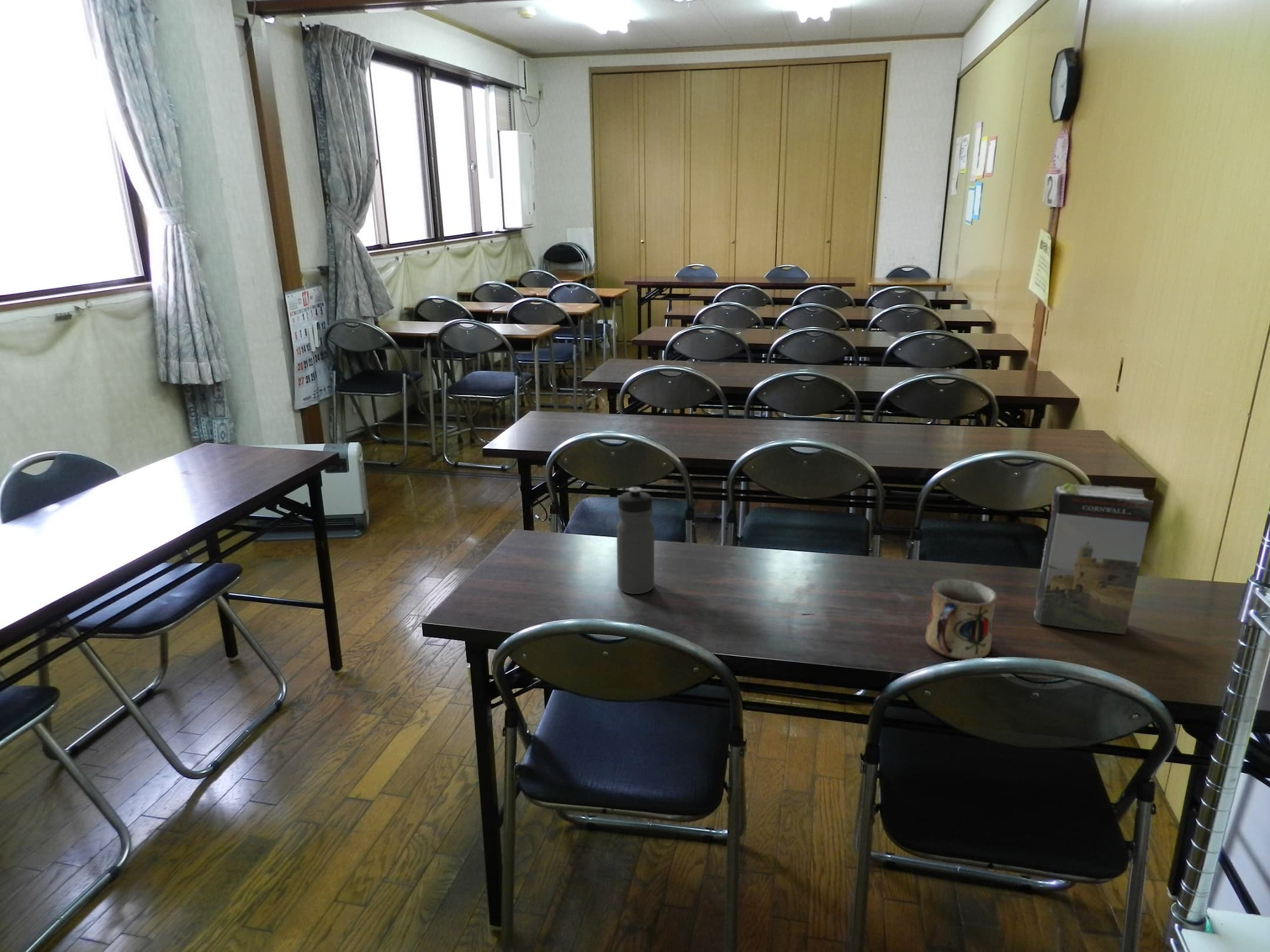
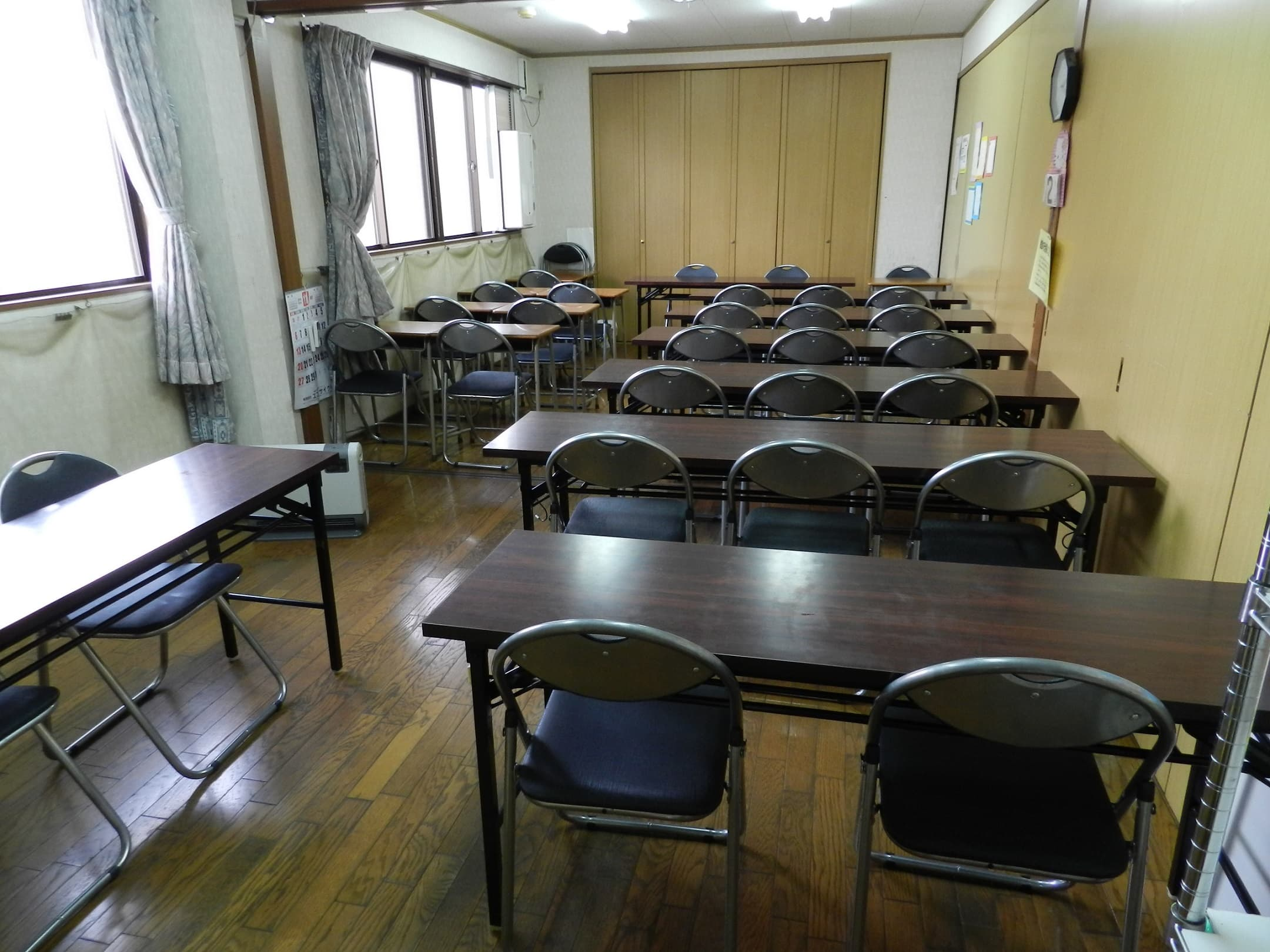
- water bottle (635, 538)
- mug (960, 619)
- book (1088, 556)
